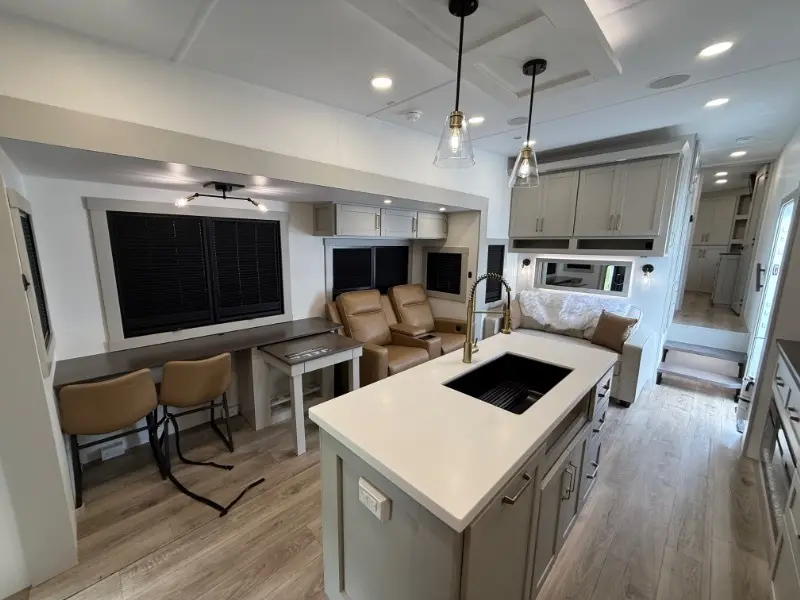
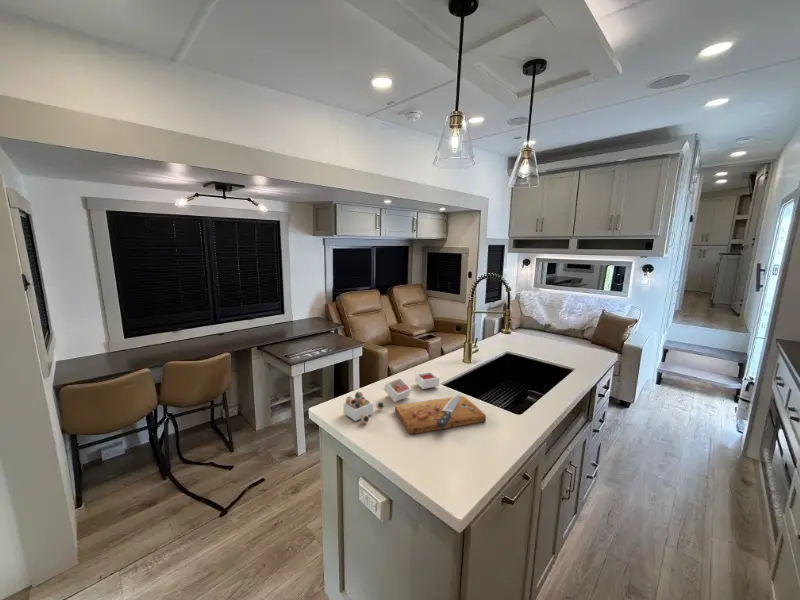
+ cutting board (423, 401)
